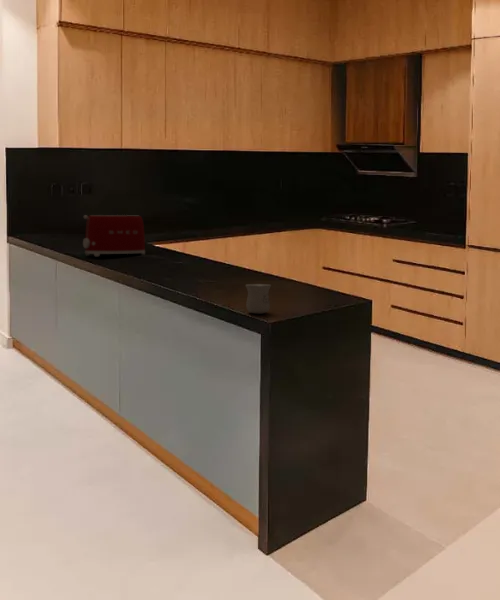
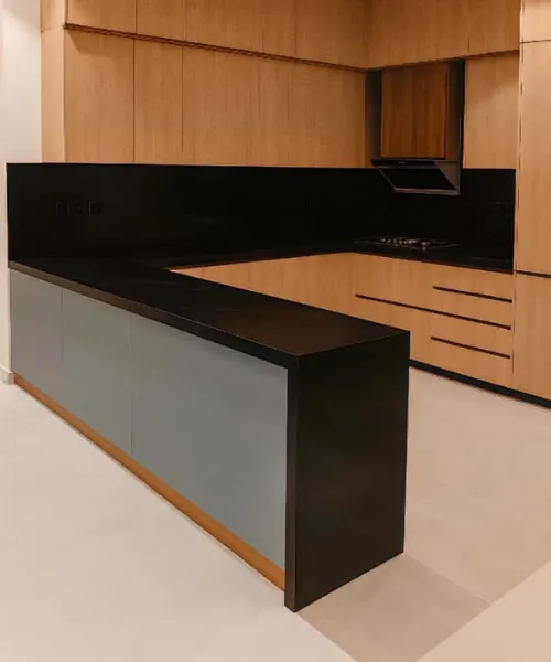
- toaster (114, 235)
- mug (257, 298)
